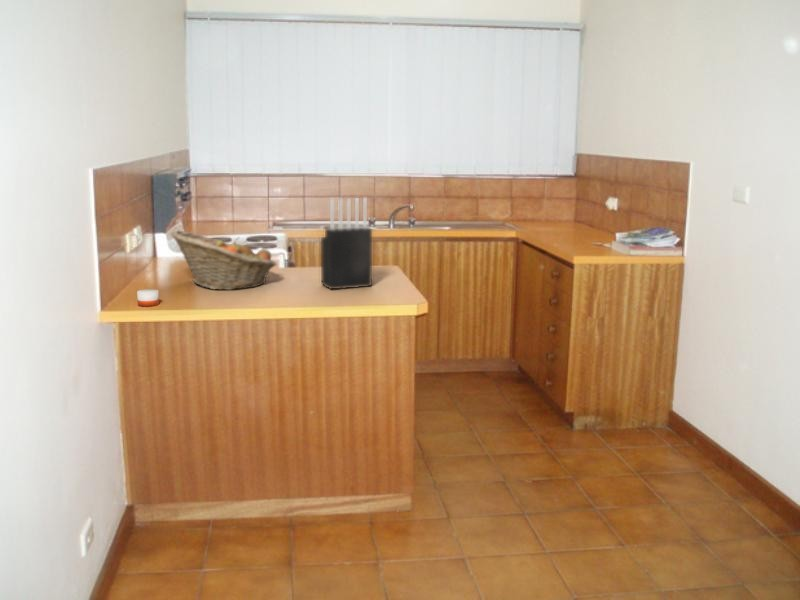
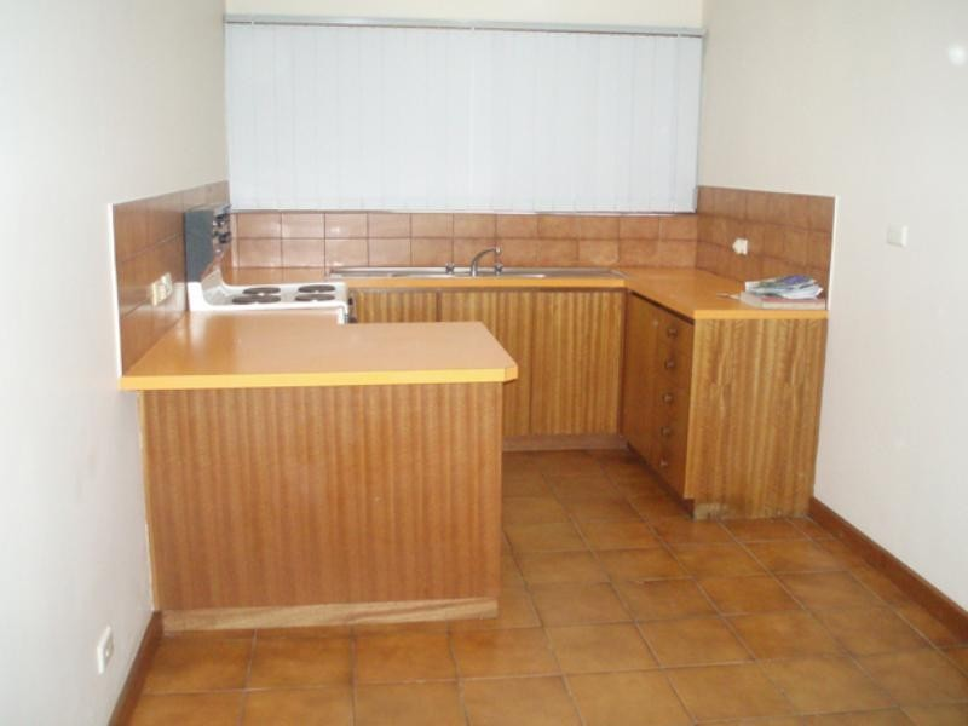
- candle (147, 290)
- knife block (345, 241)
- fruit basket (223, 257)
